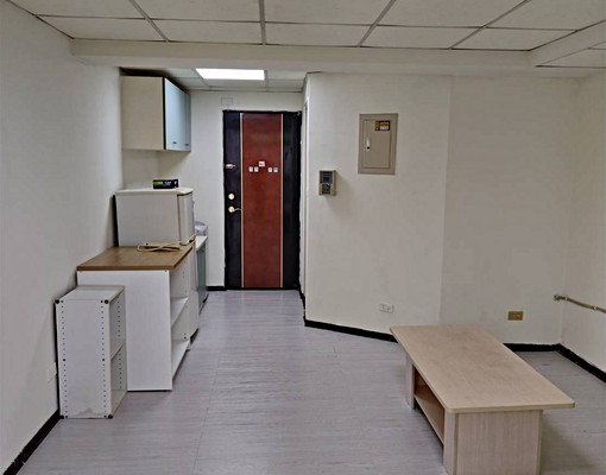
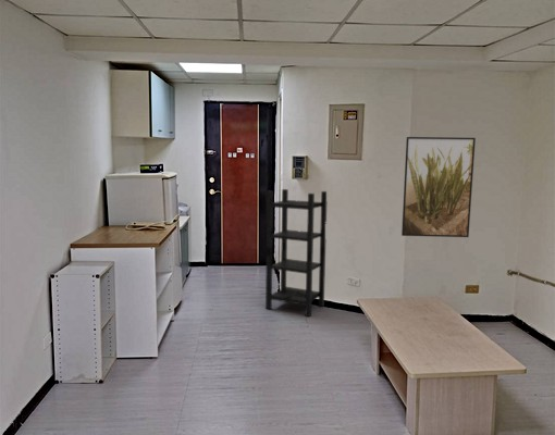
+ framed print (437, 187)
+ shelving unit (286, 250)
